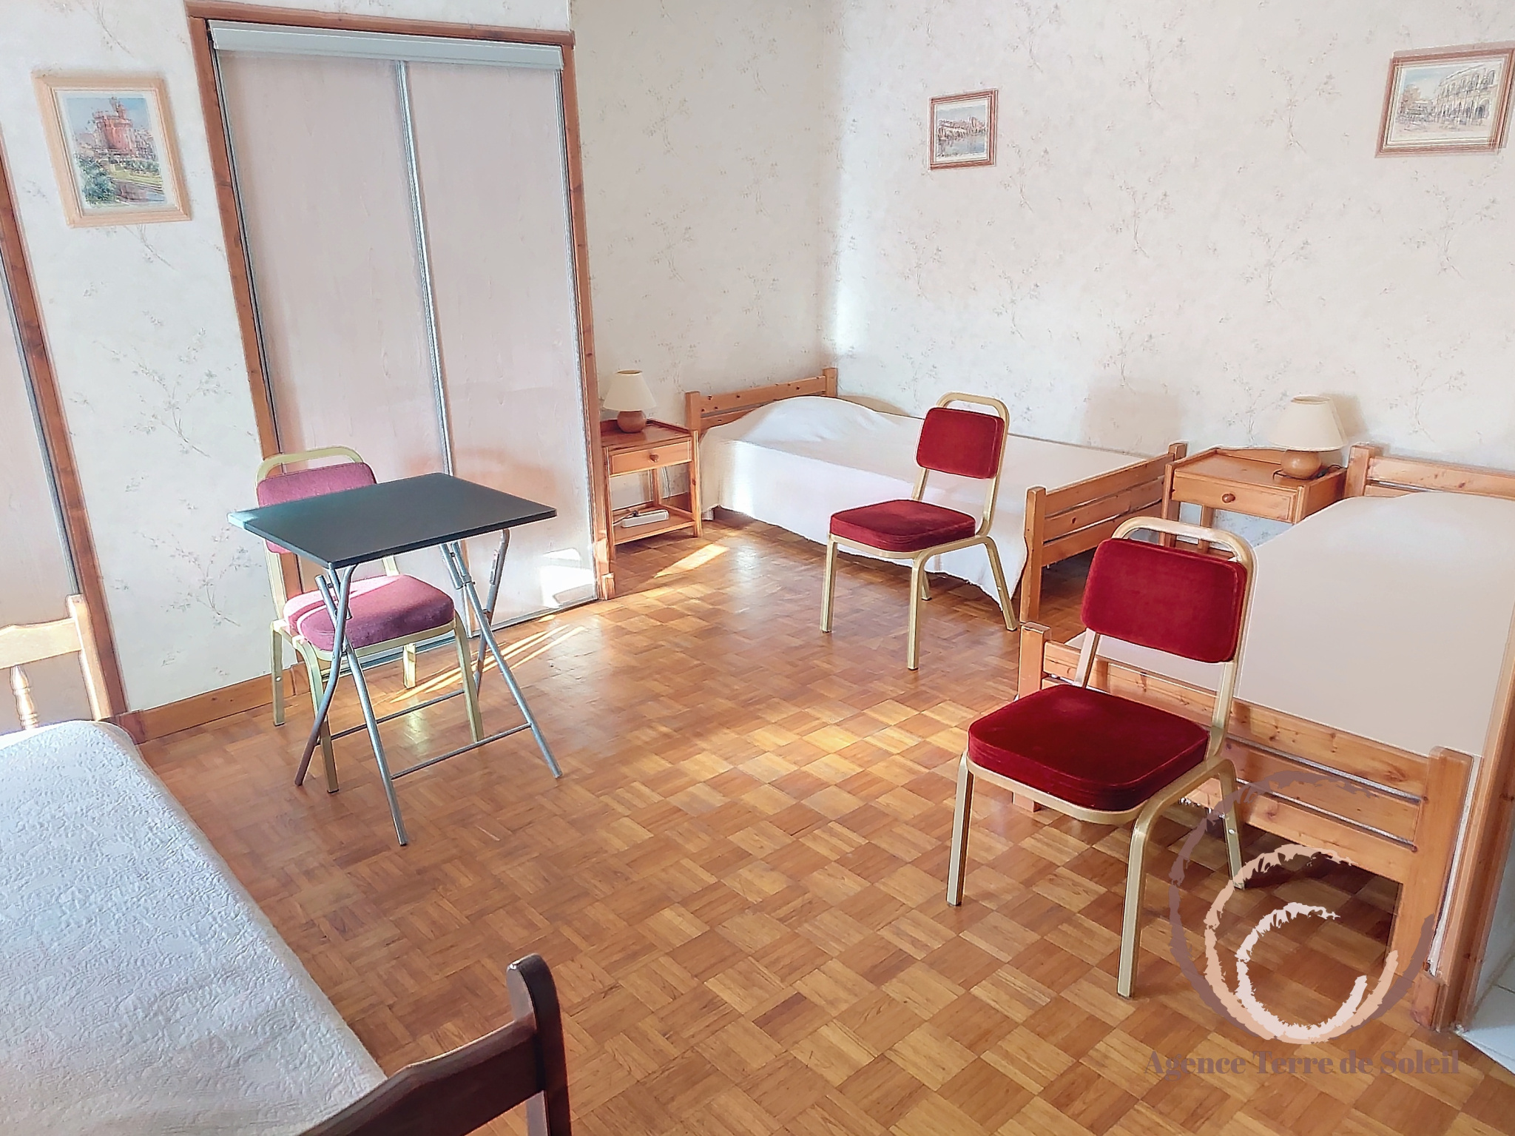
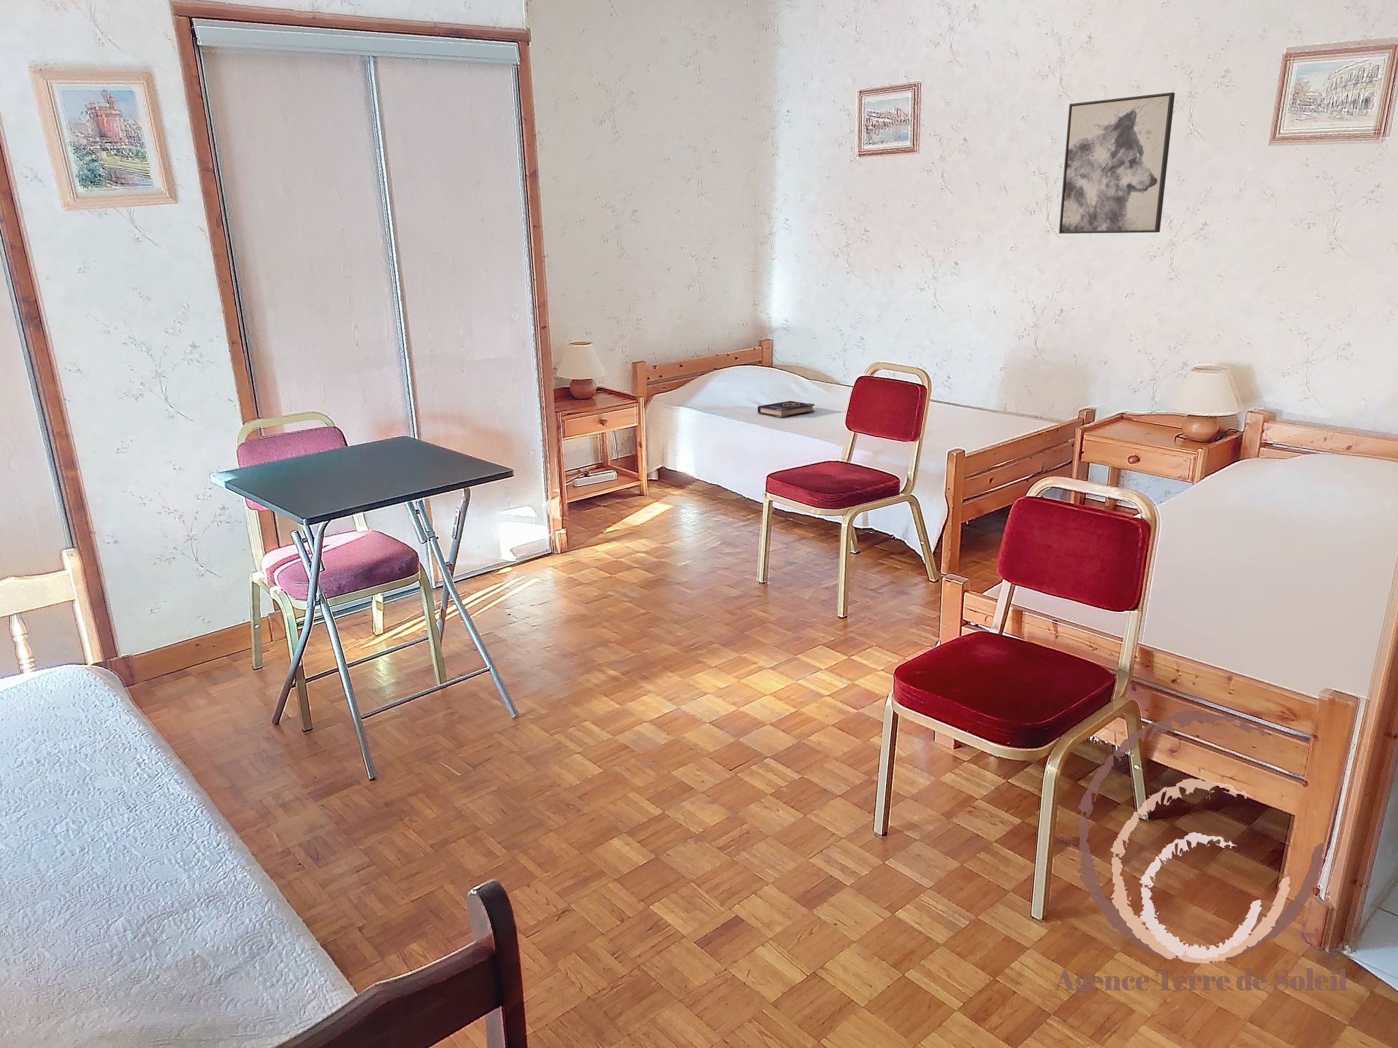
+ wall art (1113, 166)
+ book (786, 408)
